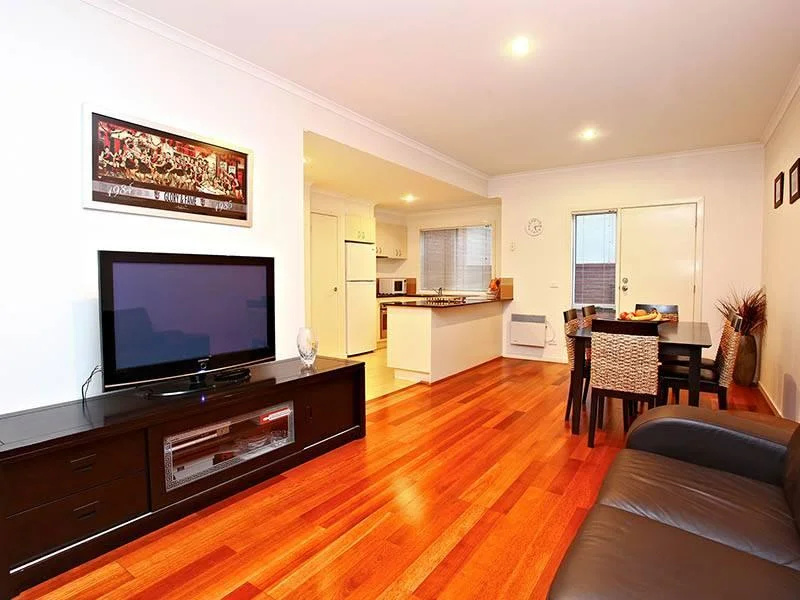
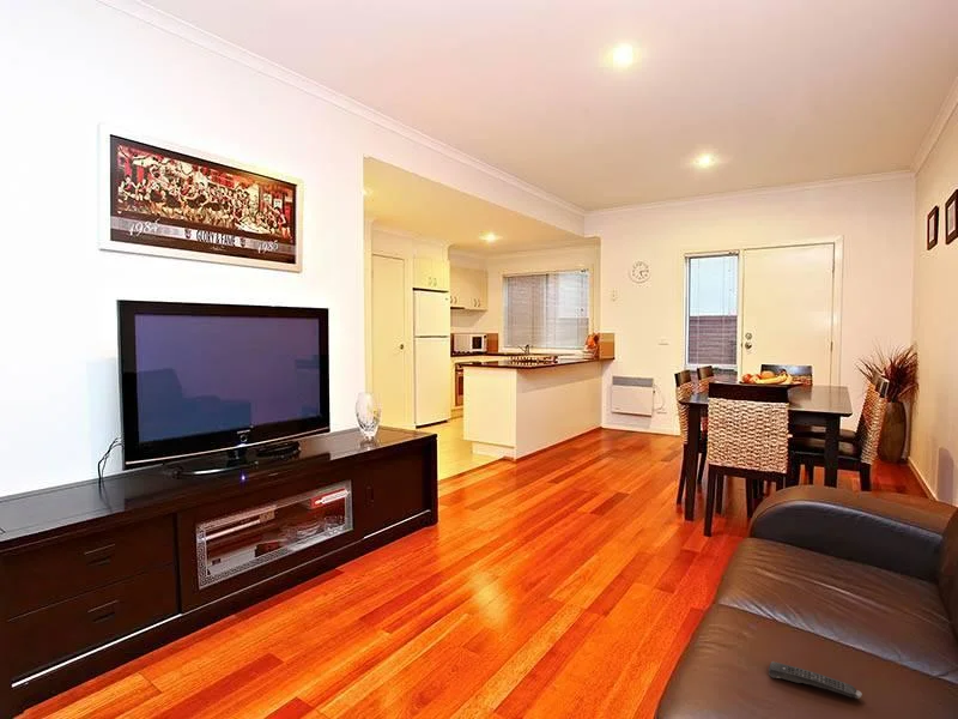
+ remote control (813, 679)
